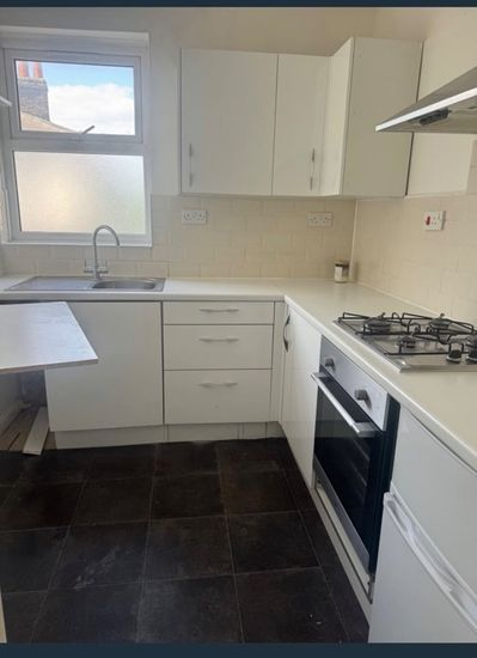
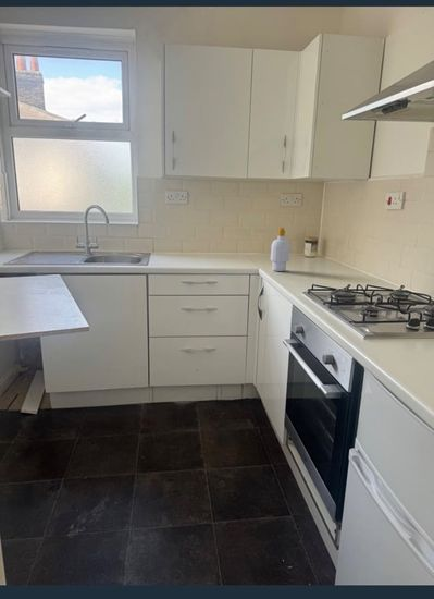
+ soap bottle (280, 248)
